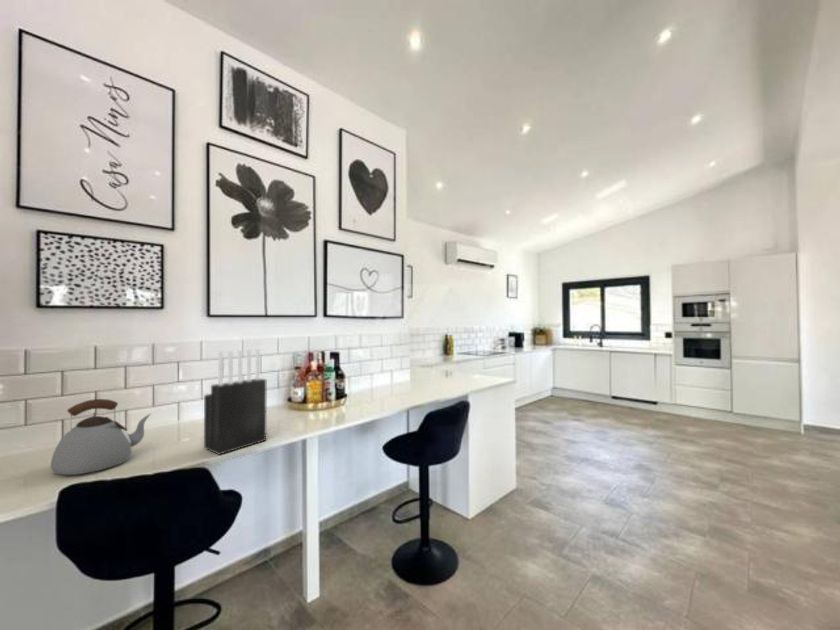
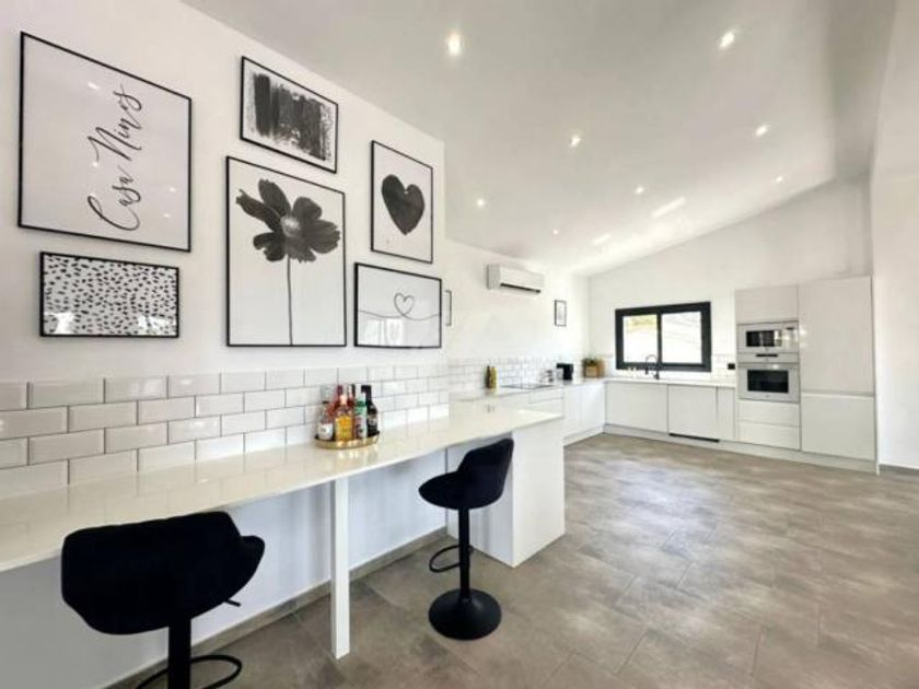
- kettle (105, 429)
- knife block (234, 396)
